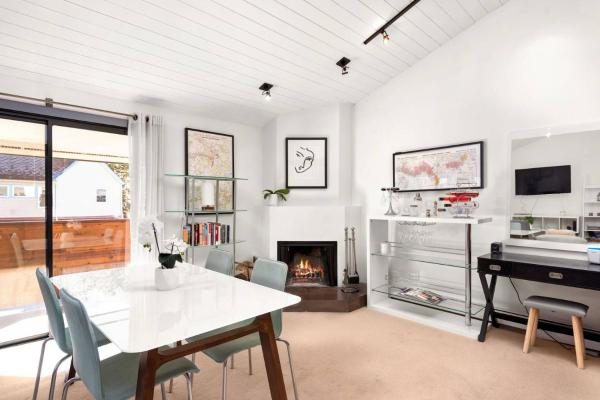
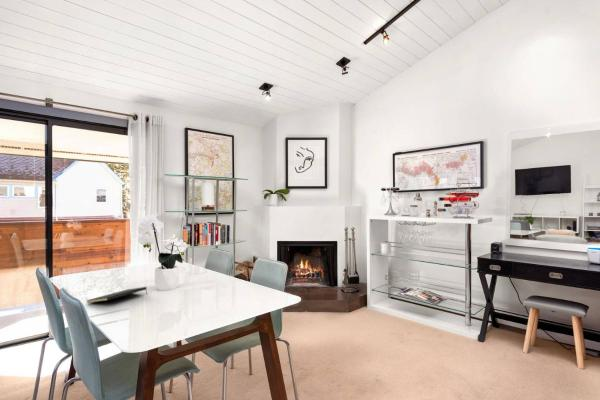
+ notepad (117, 294)
